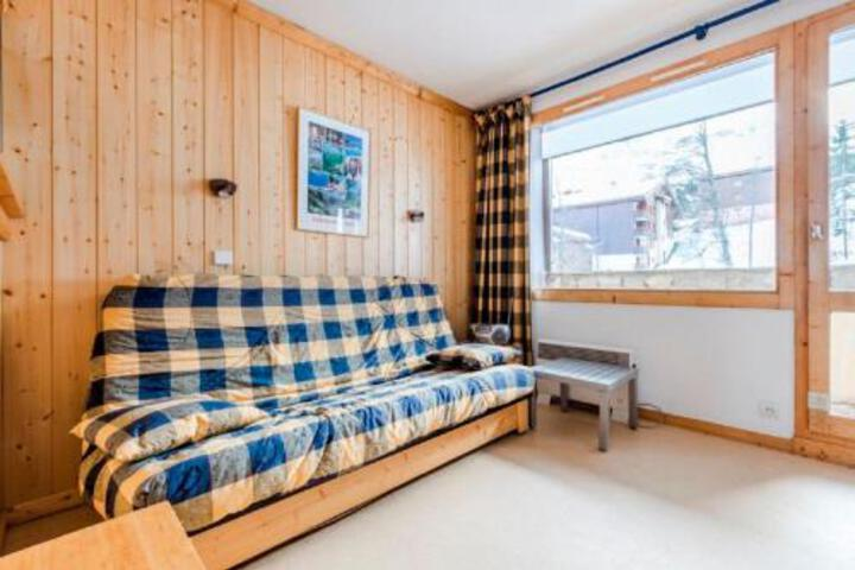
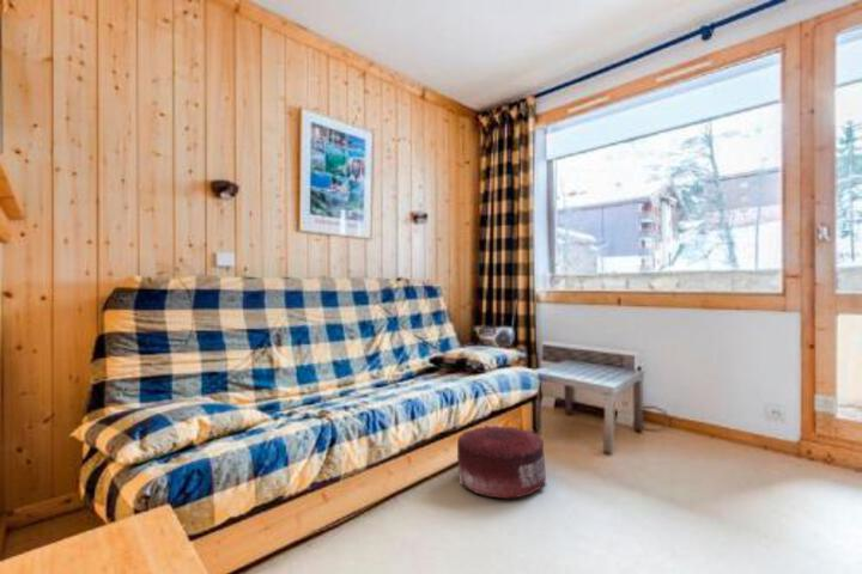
+ pouf (500, 456)
